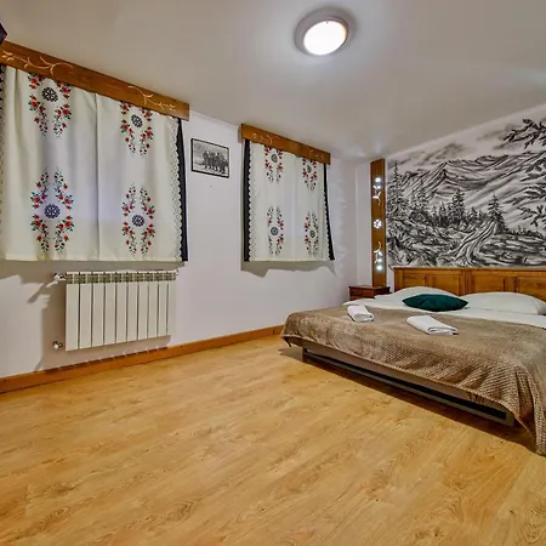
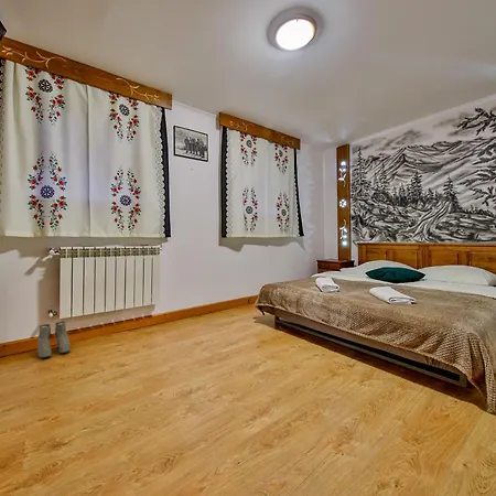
+ boots (55, 336)
